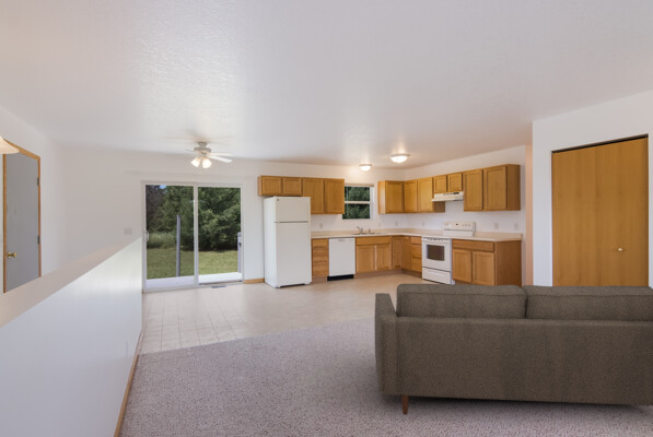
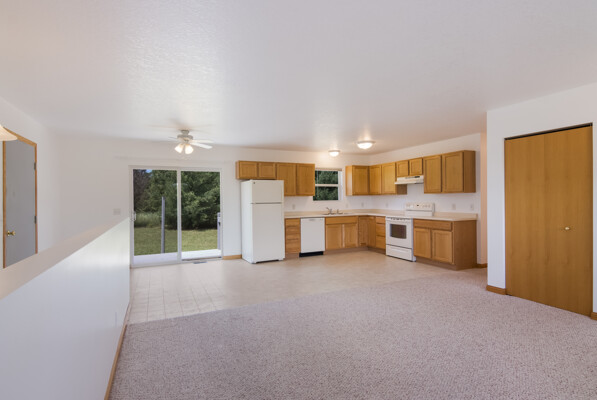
- sofa (508, 334)
